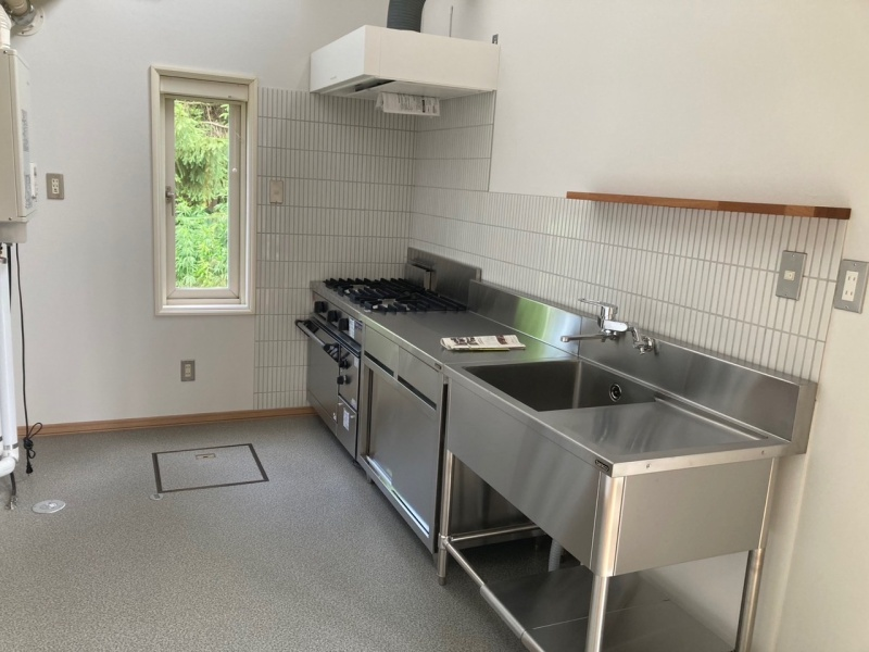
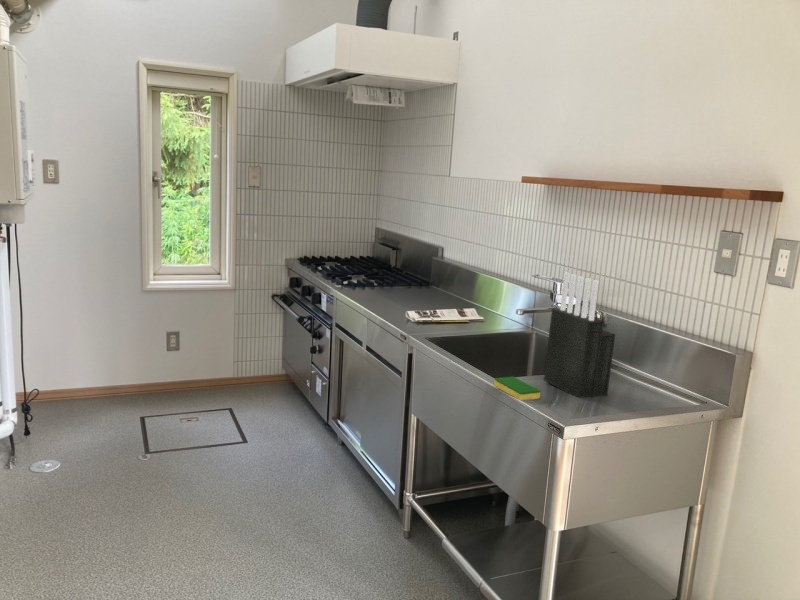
+ dish sponge (516, 388)
+ knife block (584, 333)
